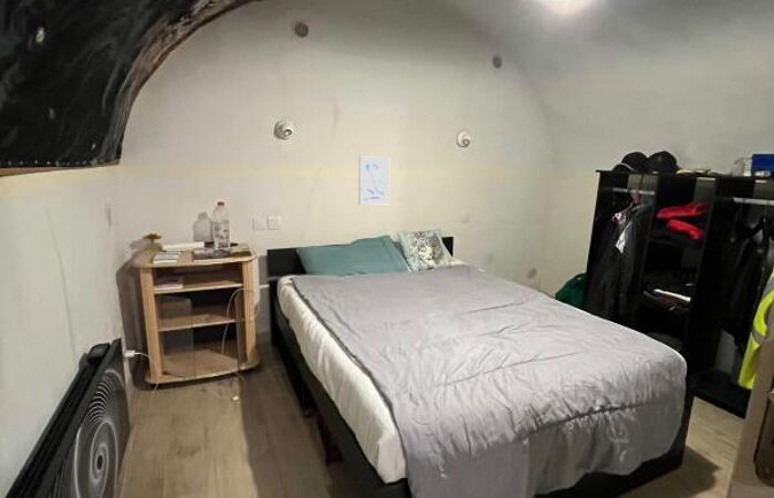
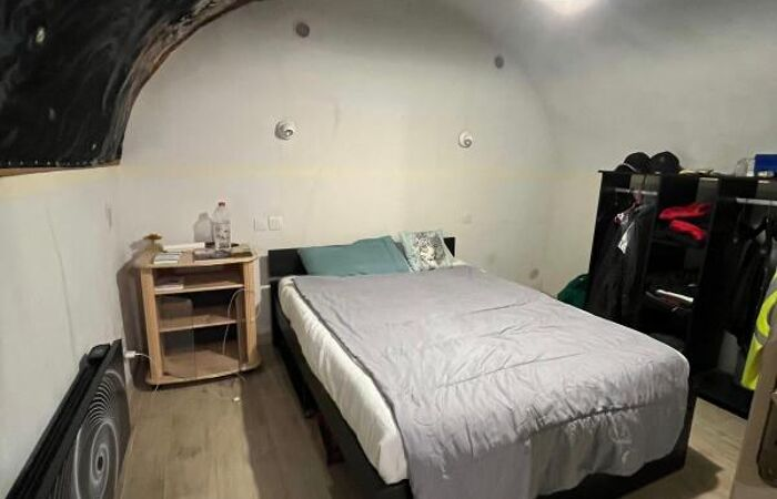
- wall art (374, 180)
